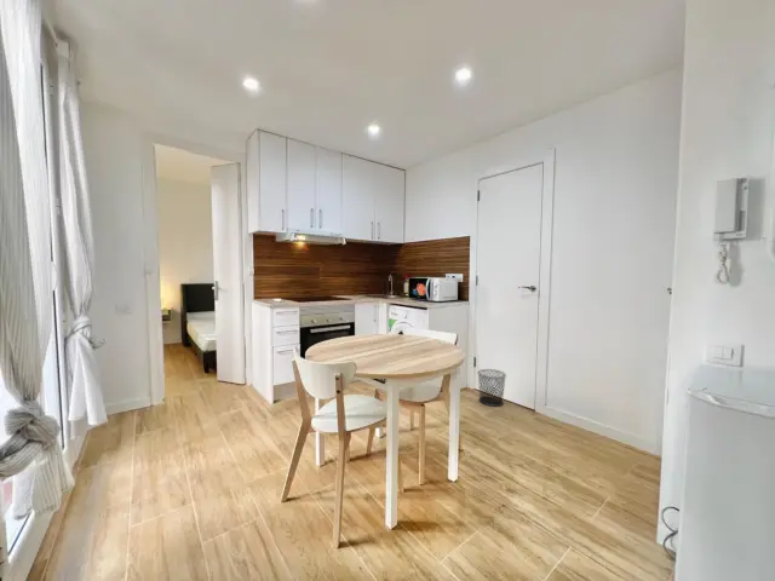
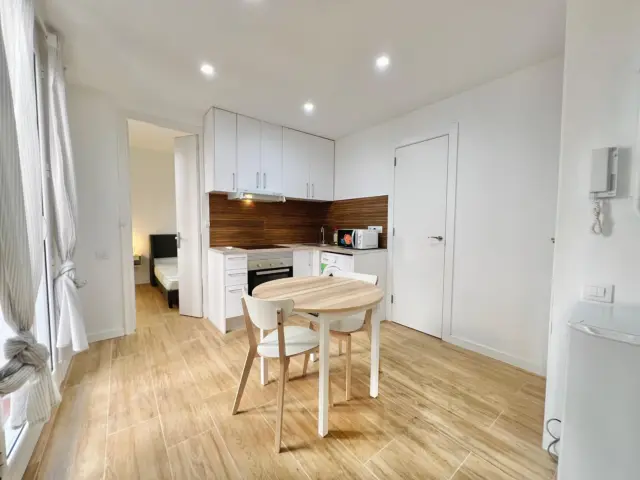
- waste bin (490, 387)
